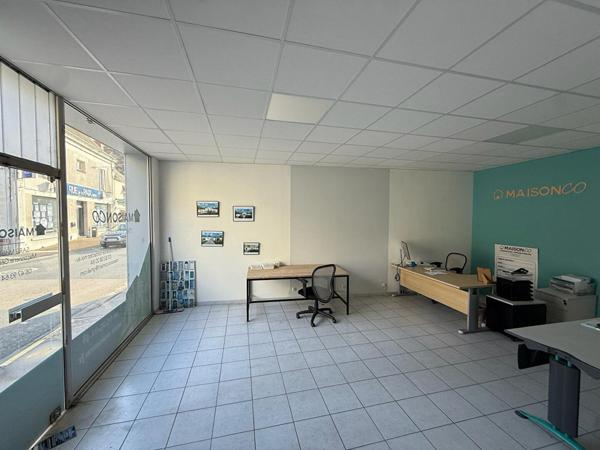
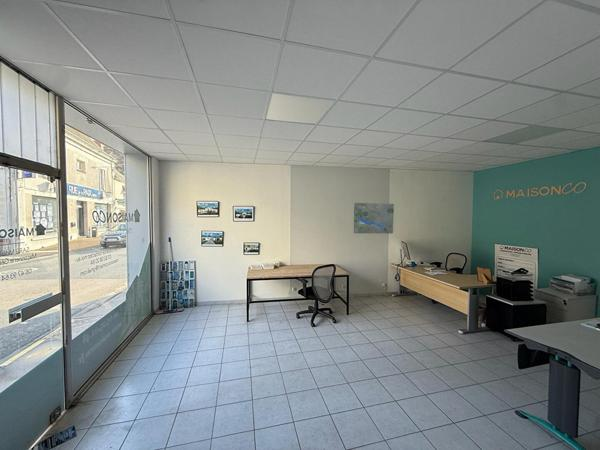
+ road map (373, 218)
